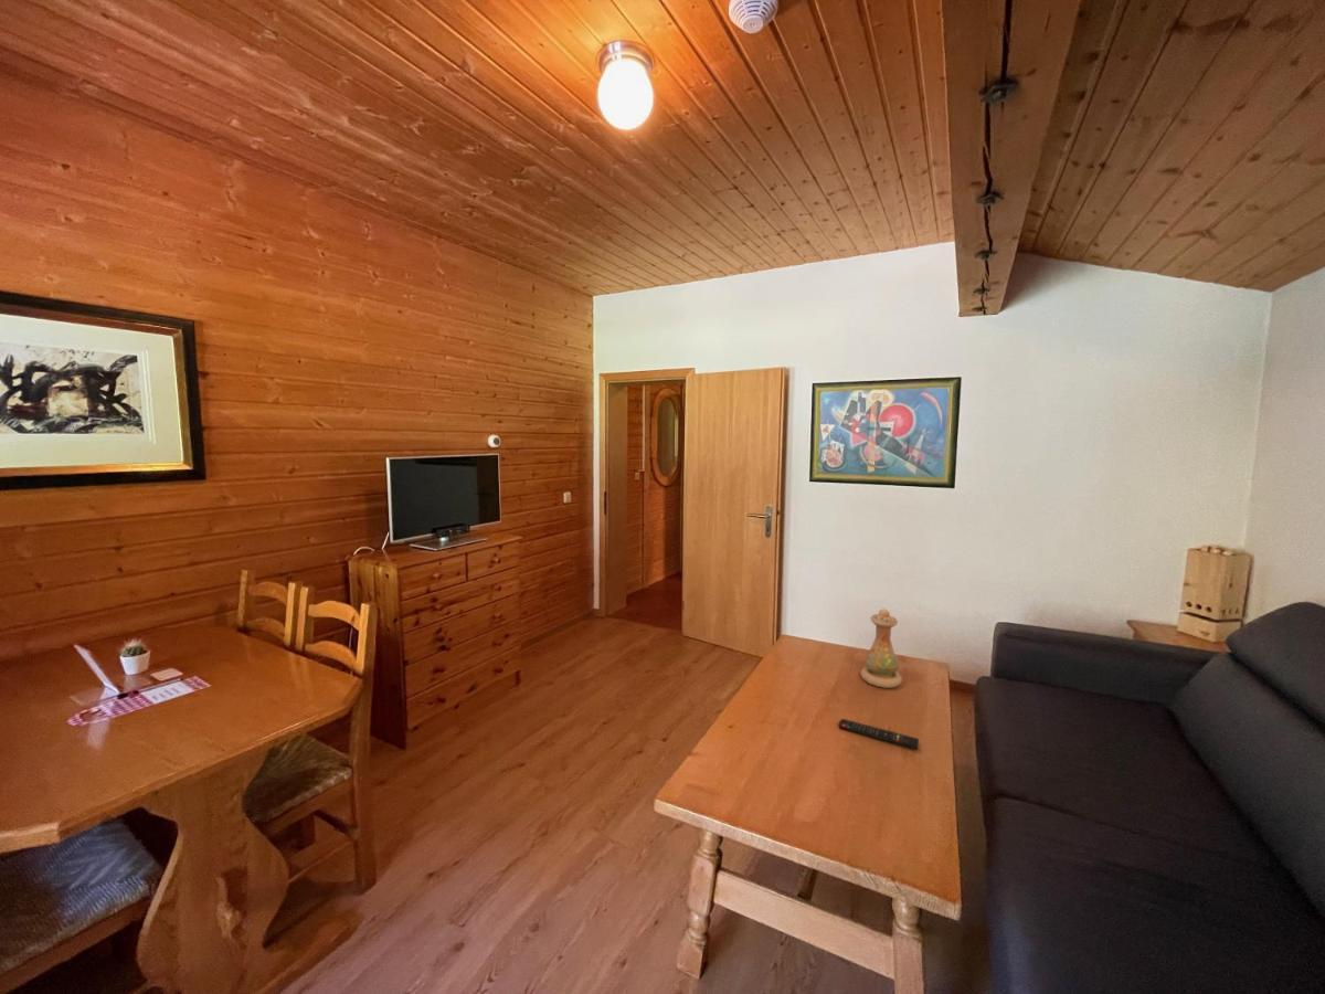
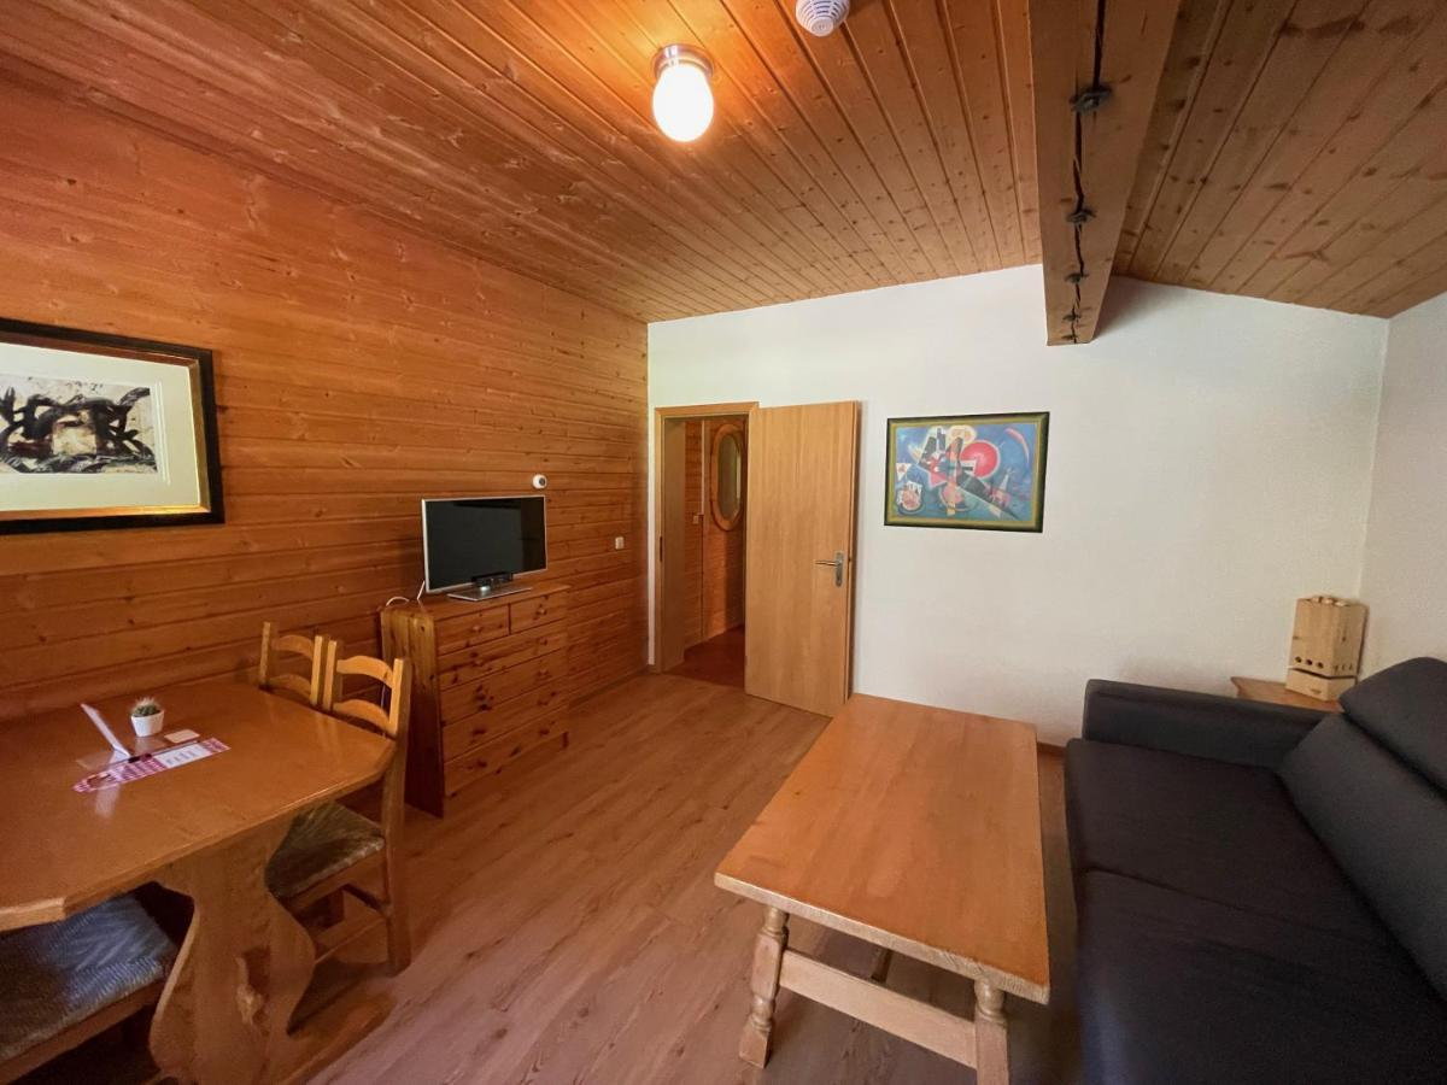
- remote control (877, 733)
- vase (882, 644)
